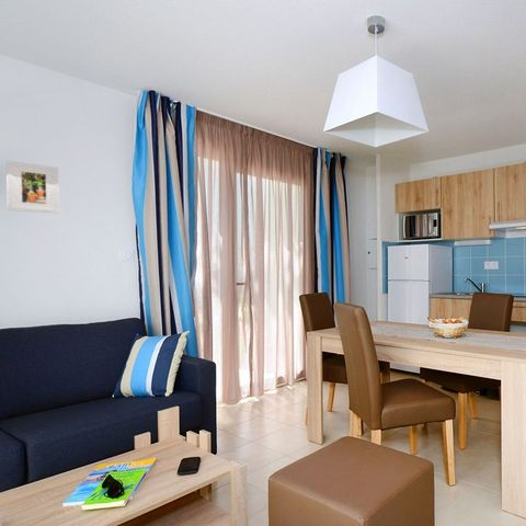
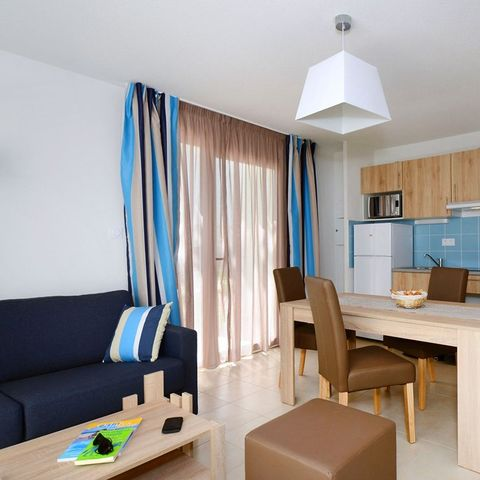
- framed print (33, 187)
